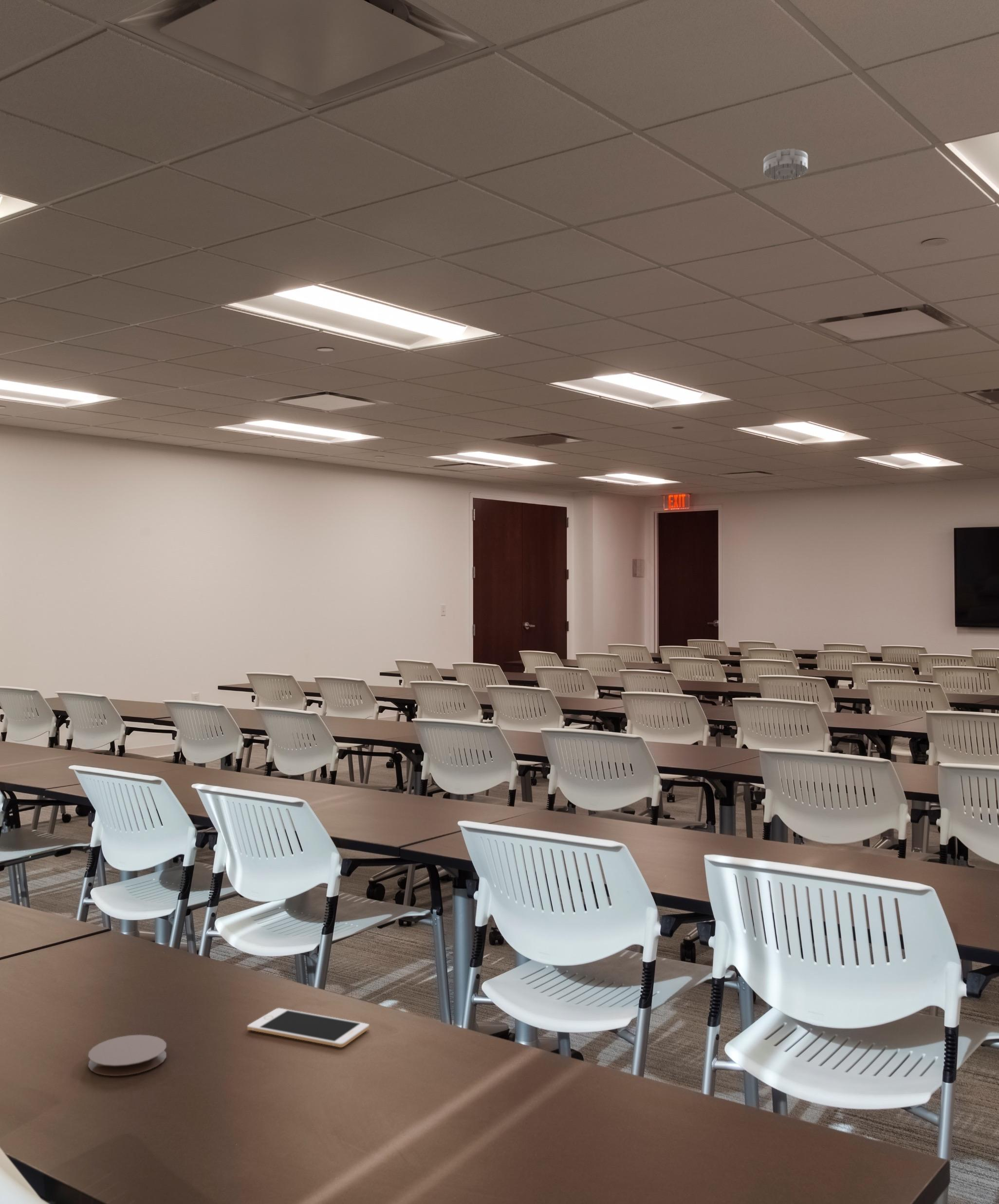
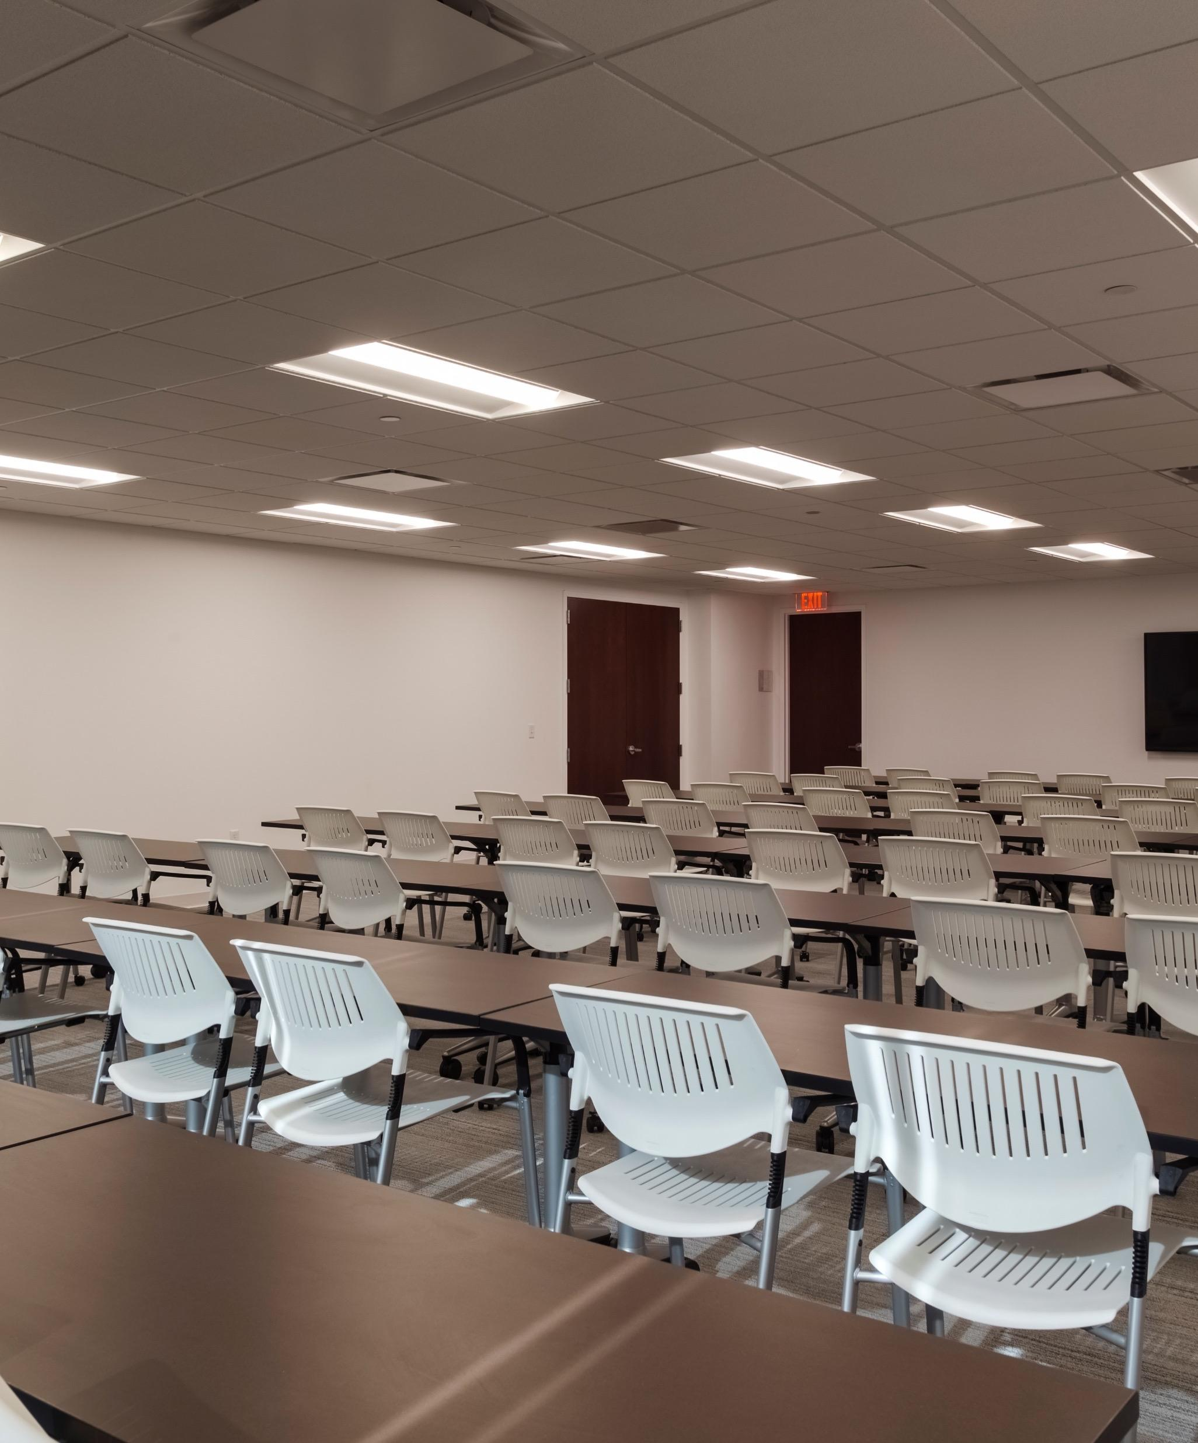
- coaster (128, 1055)
- smoke detector (785, 164)
- cell phone (308, 1027)
